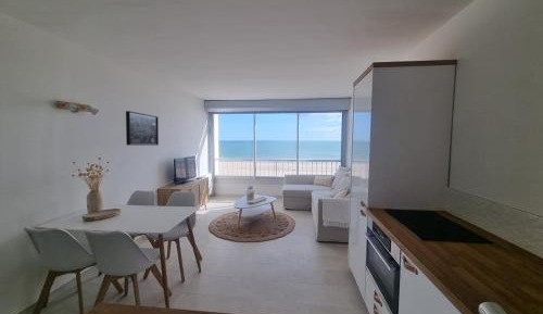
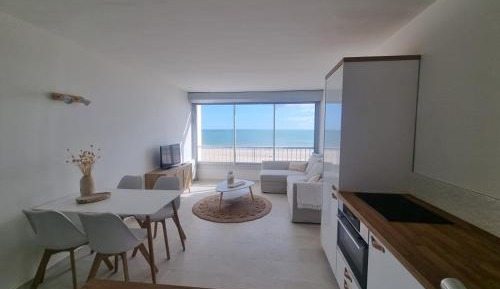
- wall art (143, 129)
